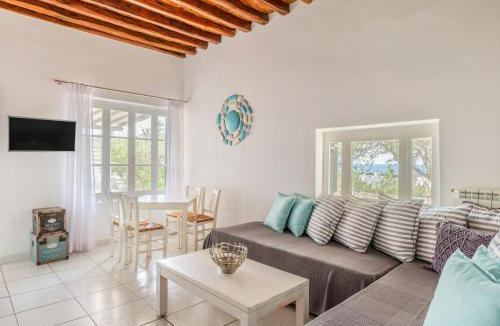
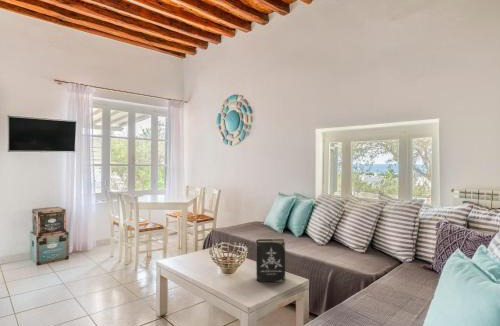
+ book (271, 259)
